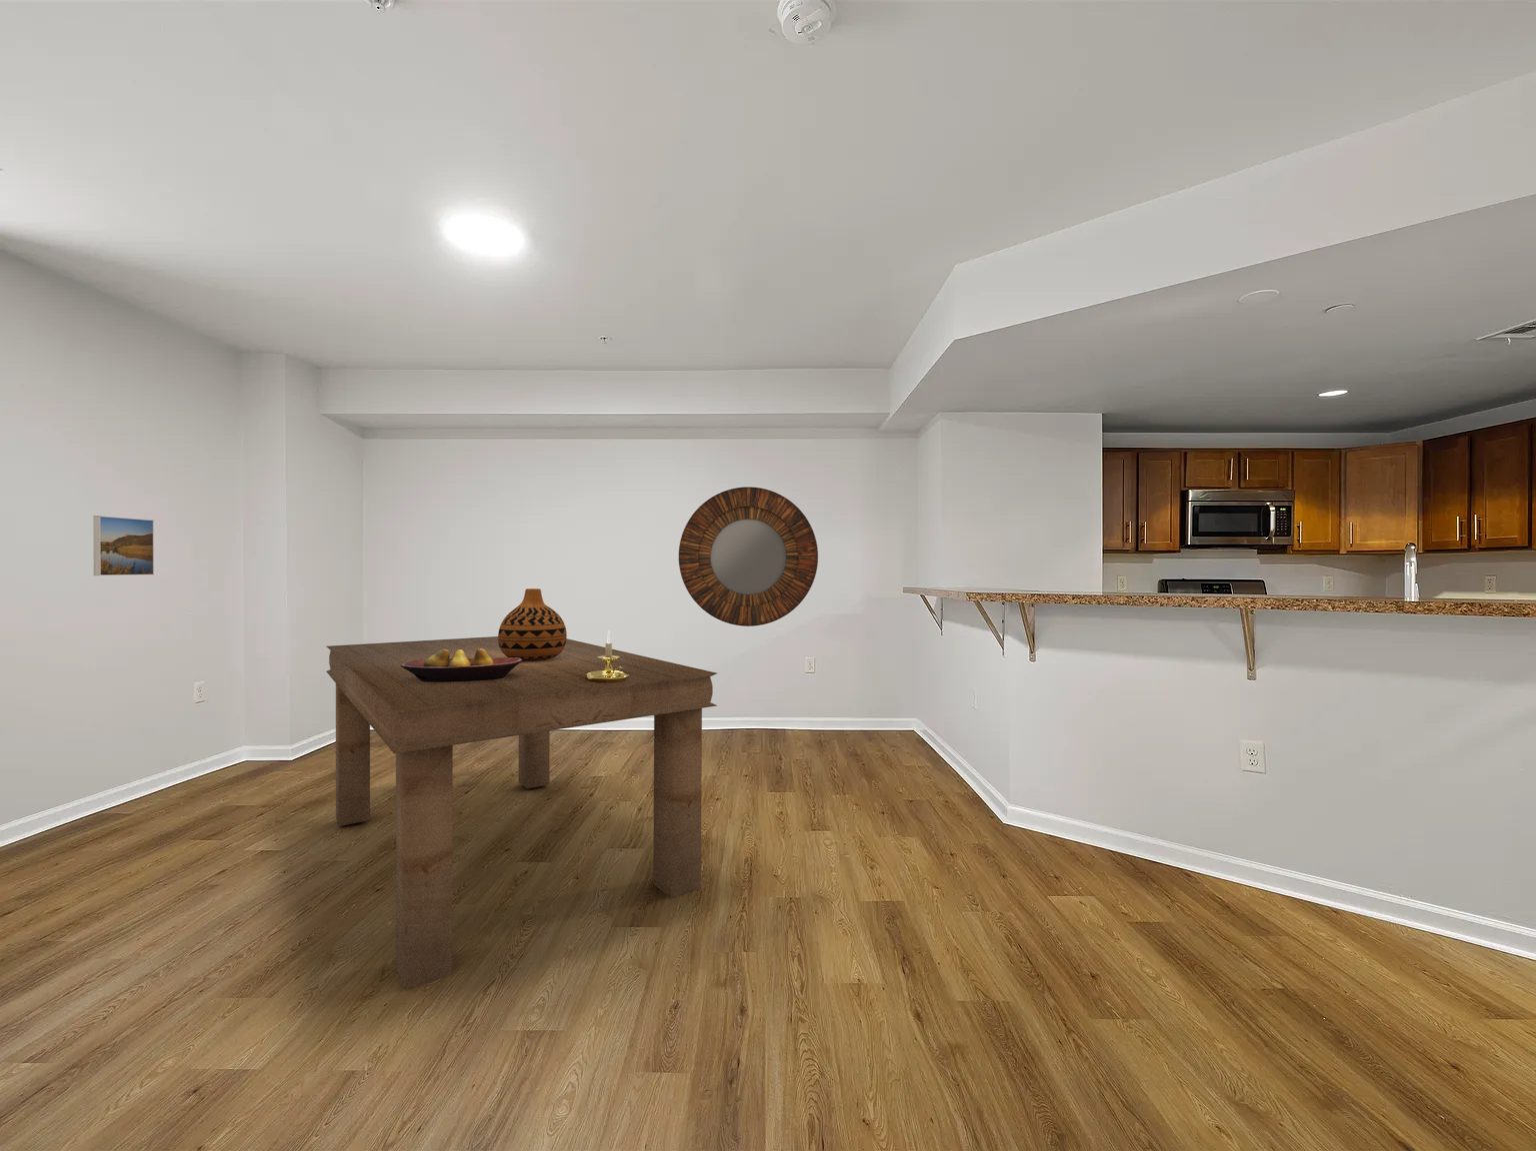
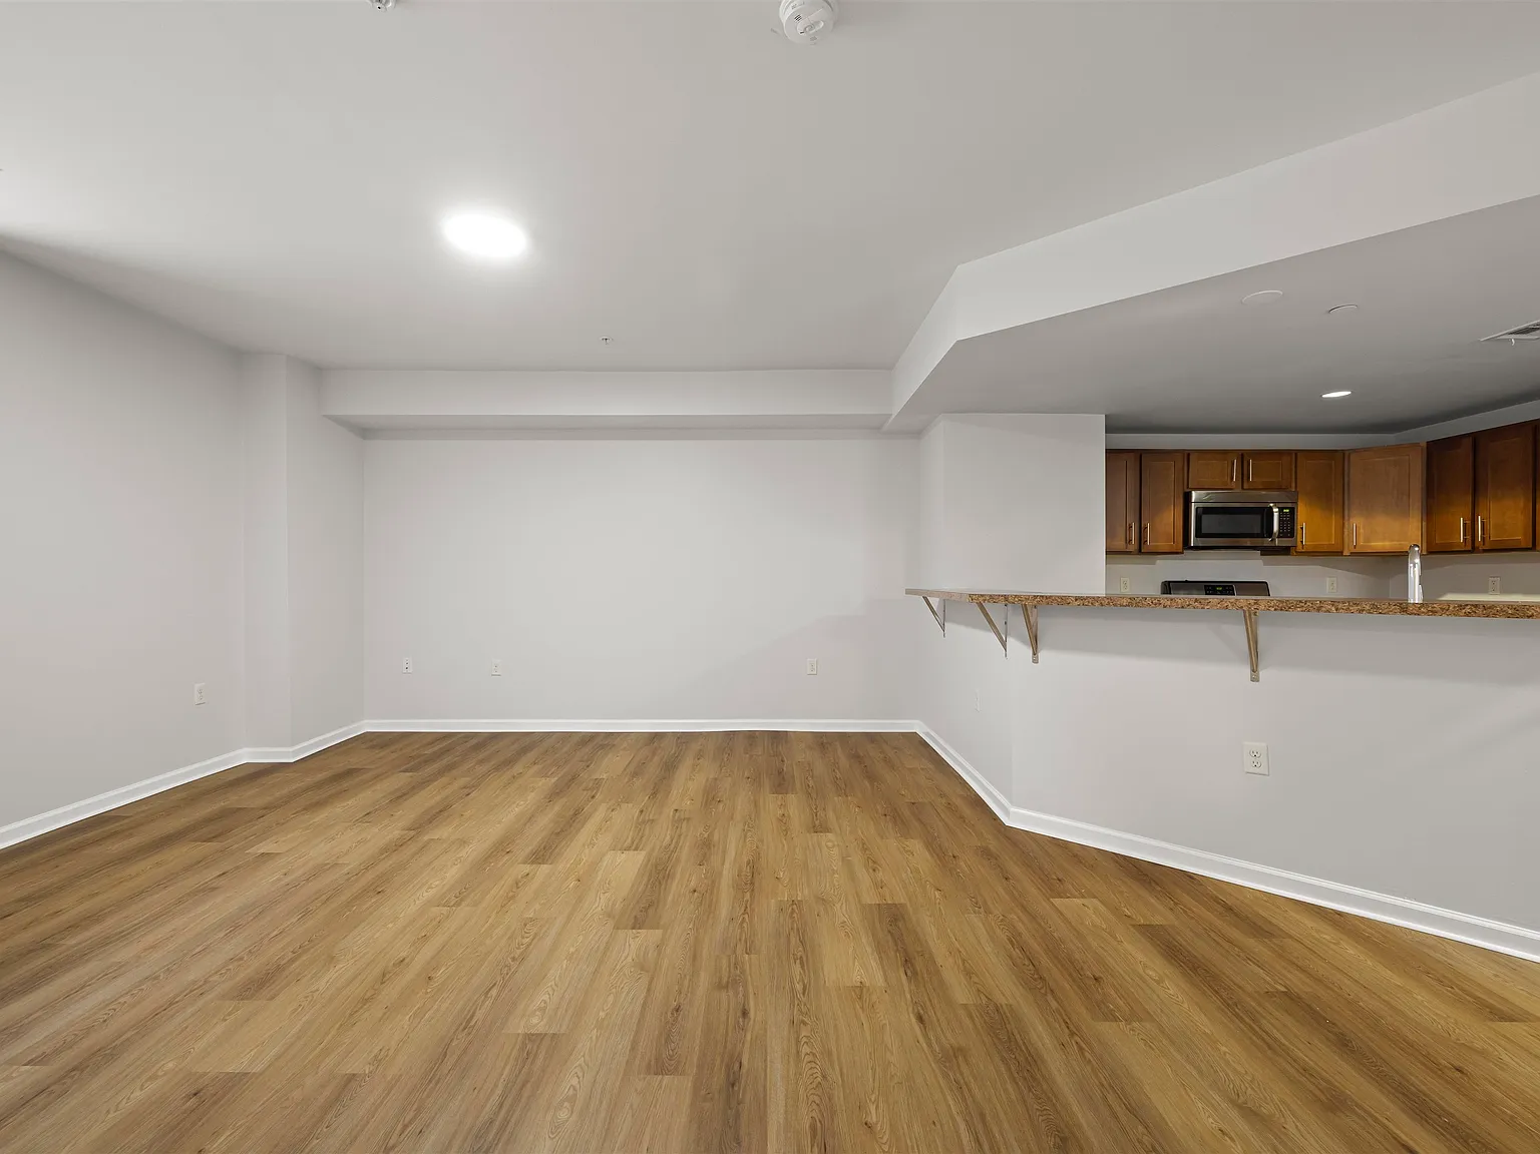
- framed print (125, 546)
- dining table (493, 739)
- home mirror (747, 556)
- vase (532, 623)
- candle holder (610, 654)
- fruit bowl (463, 663)
